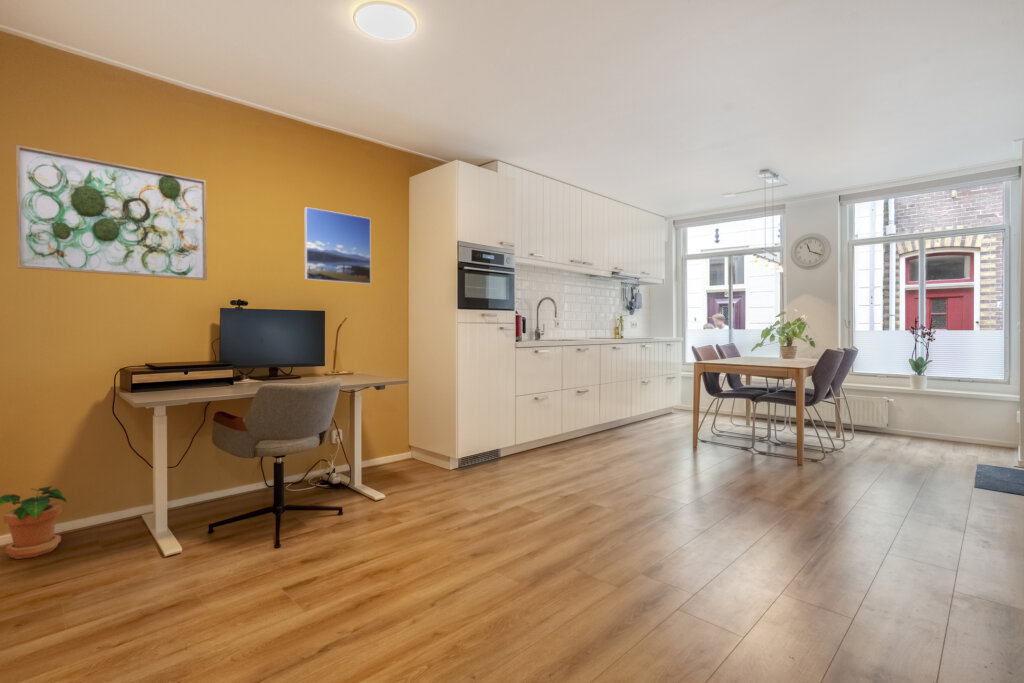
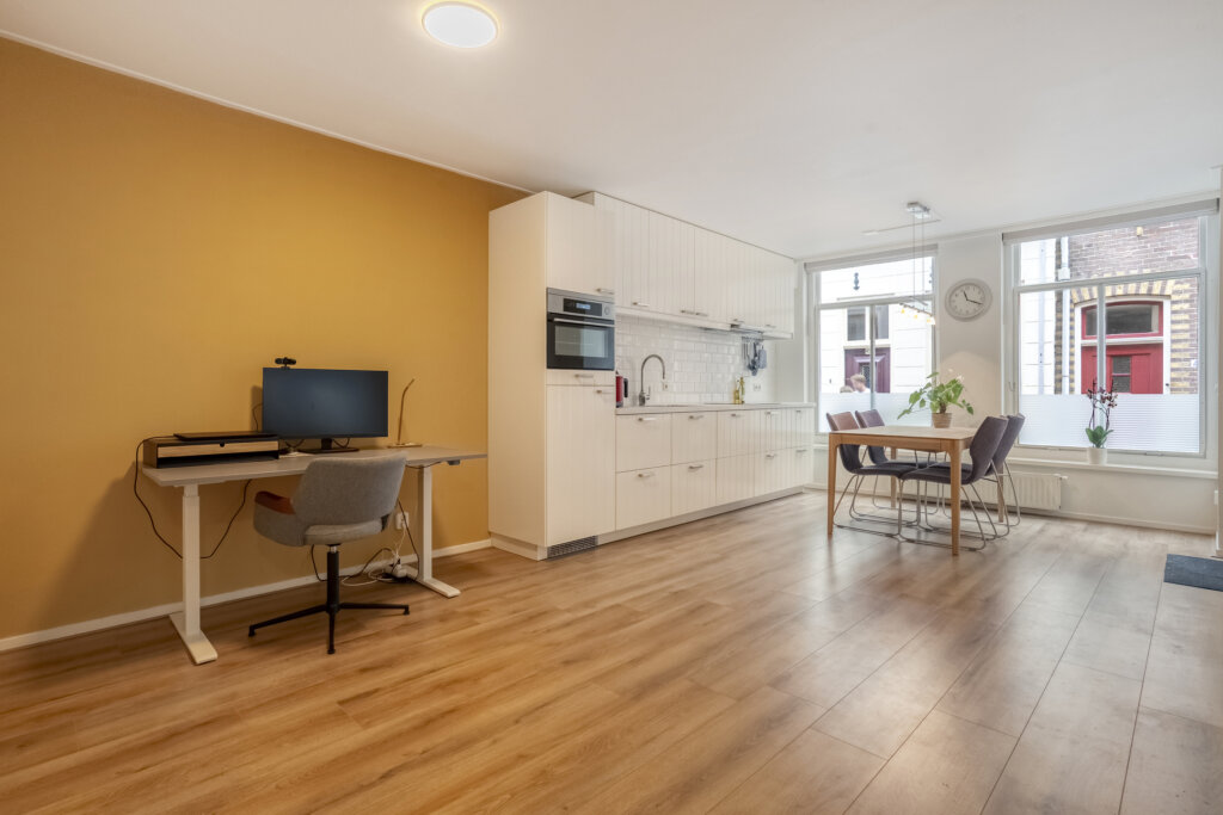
- wall art (121, 219)
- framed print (339, 247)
- potted plant (29, 523)
